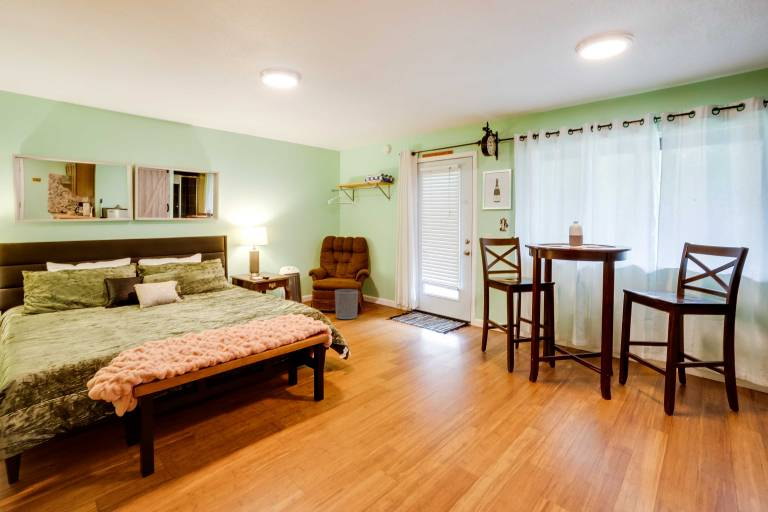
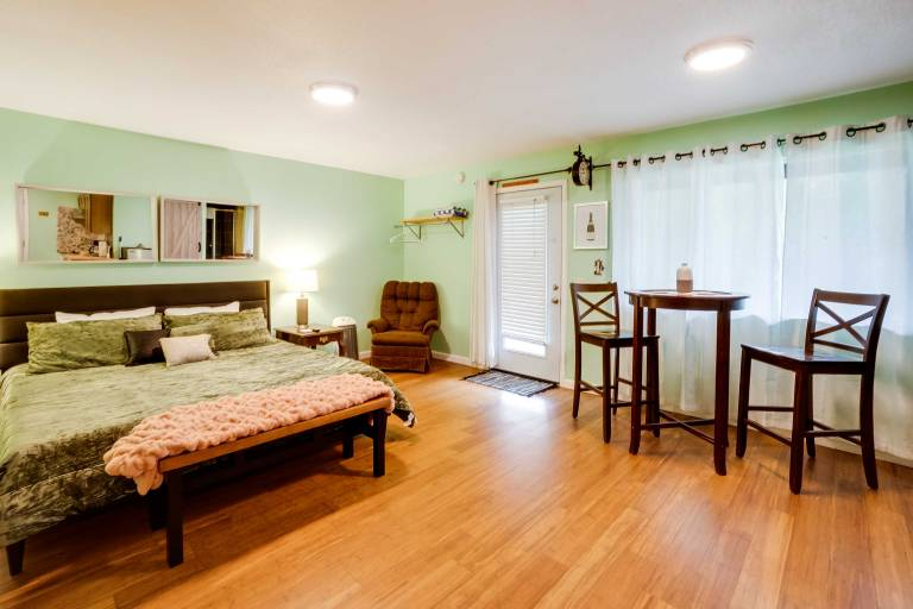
- waste bin (346, 303)
